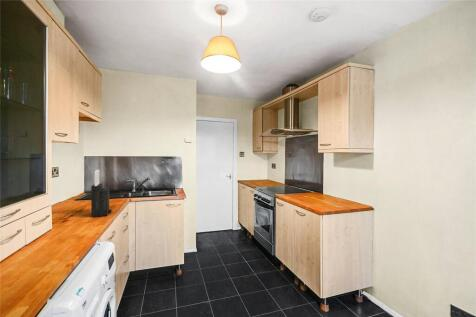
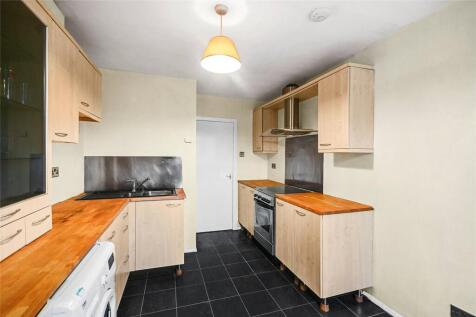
- knife block (102, 191)
